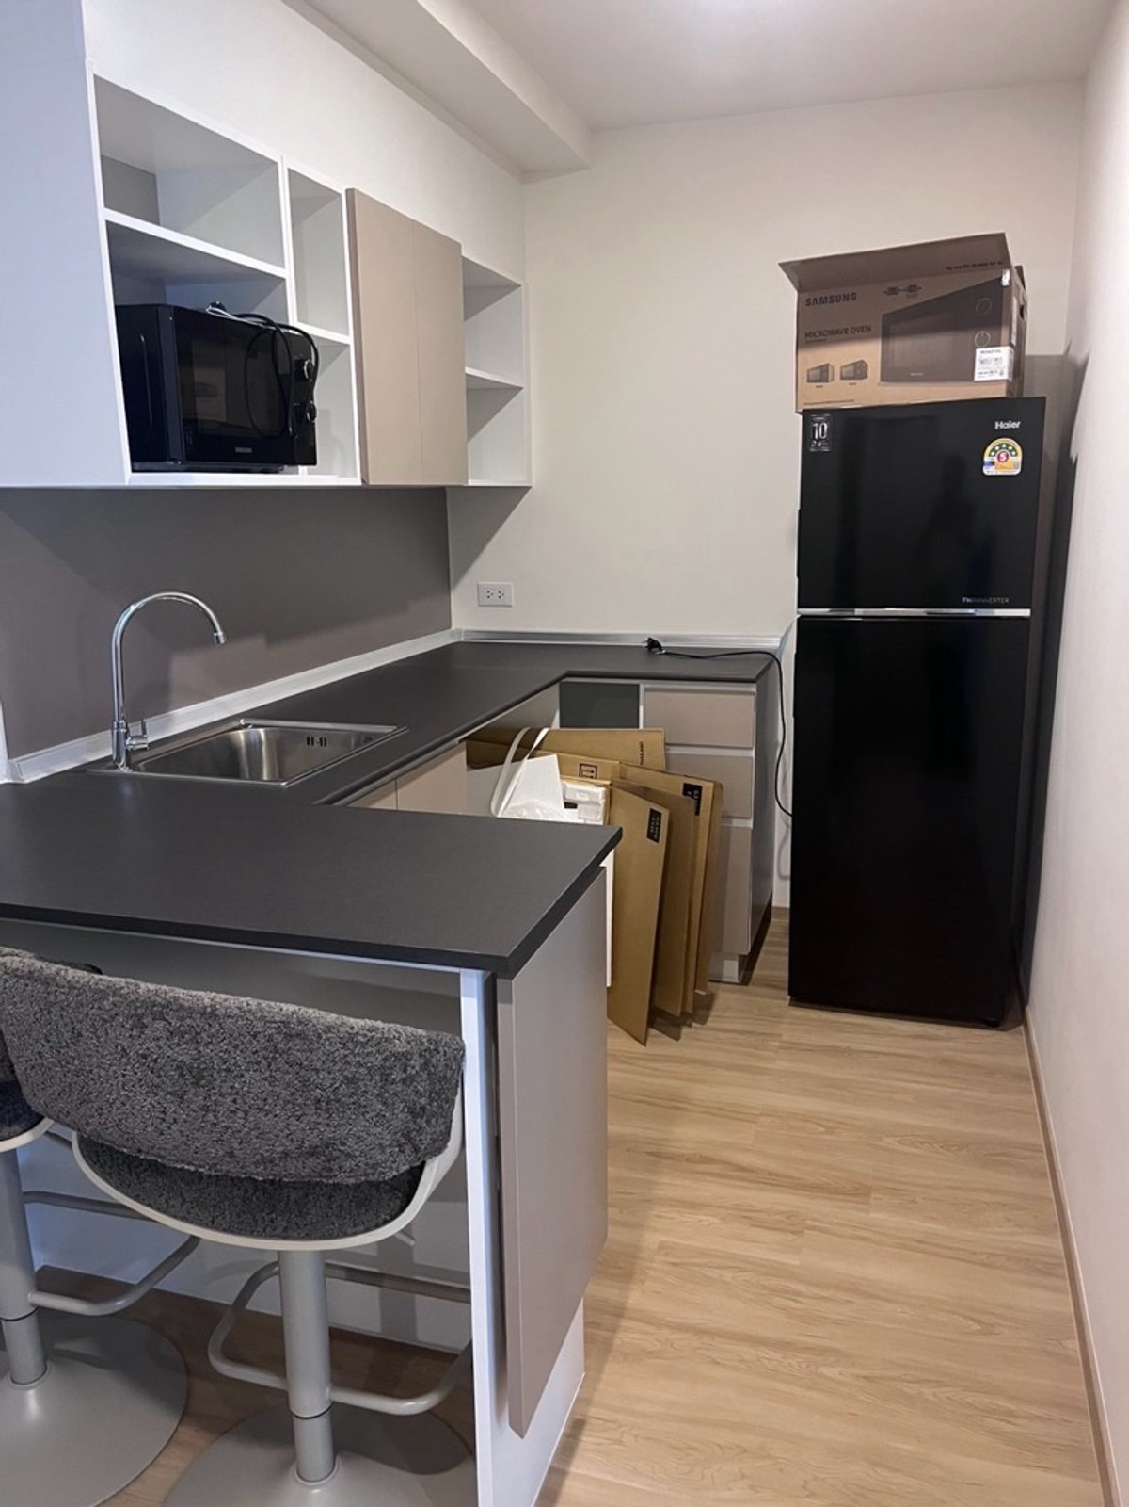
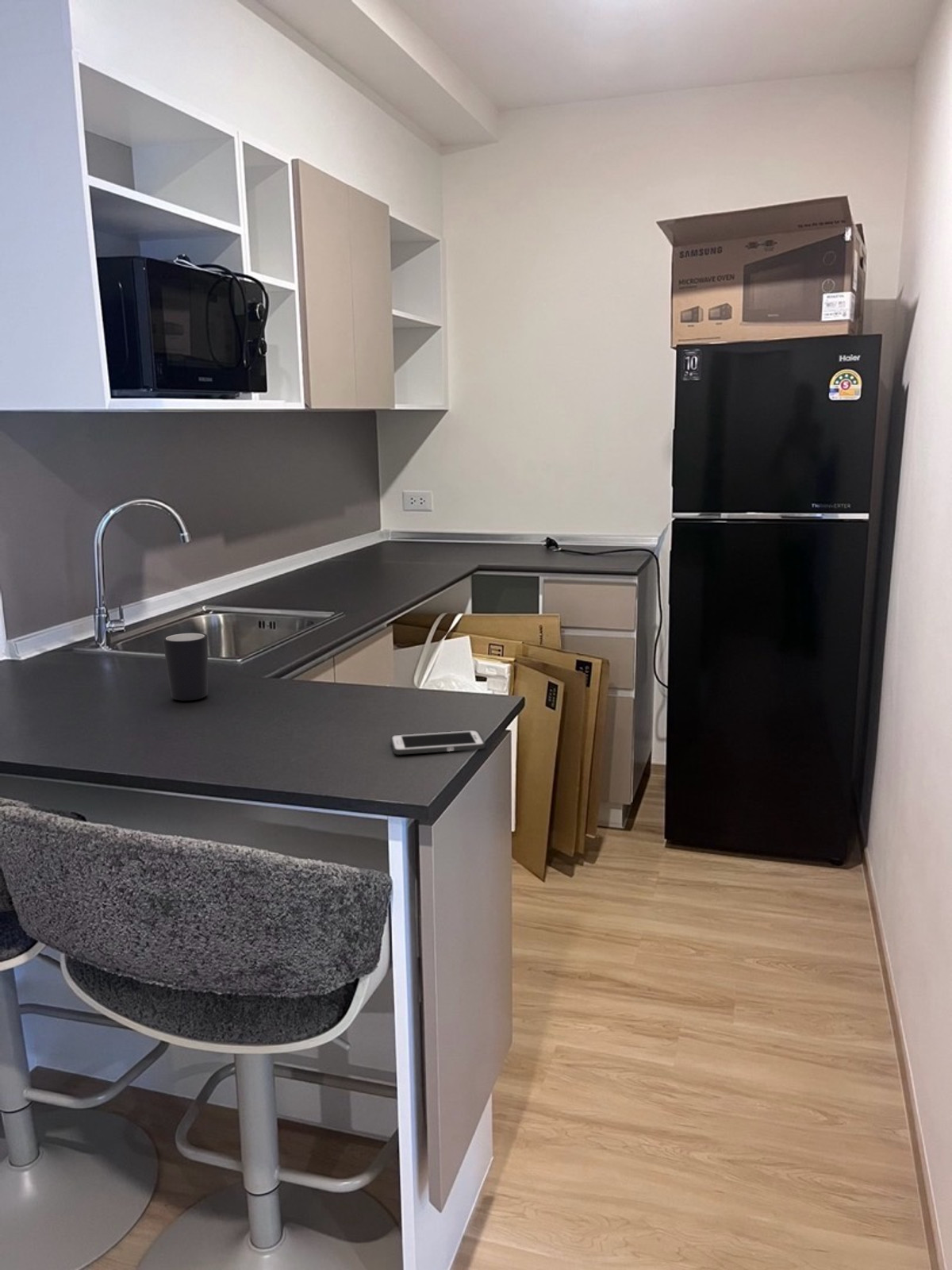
+ mug (188, 666)
+ cell phone (437, 742)
